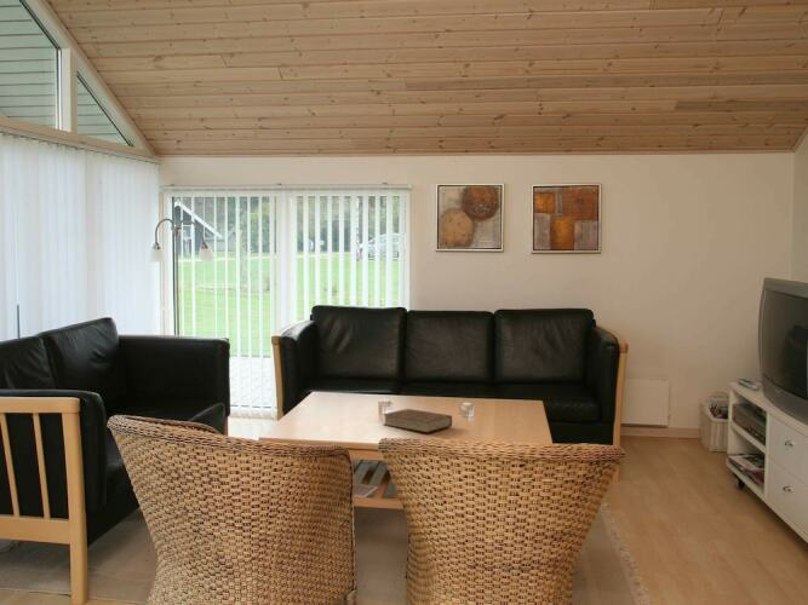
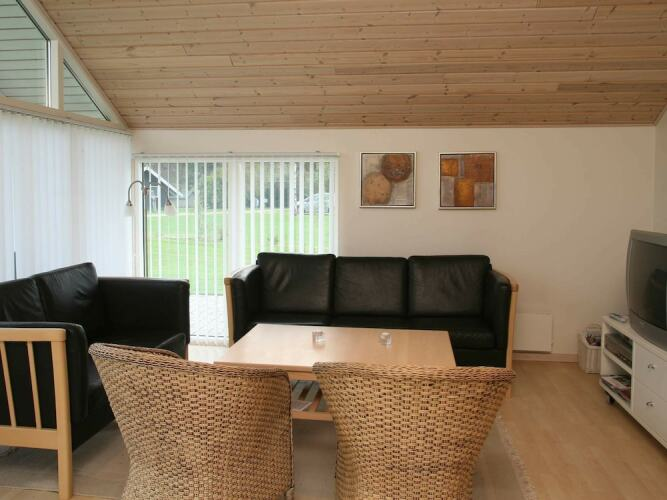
- book (417, 420)
